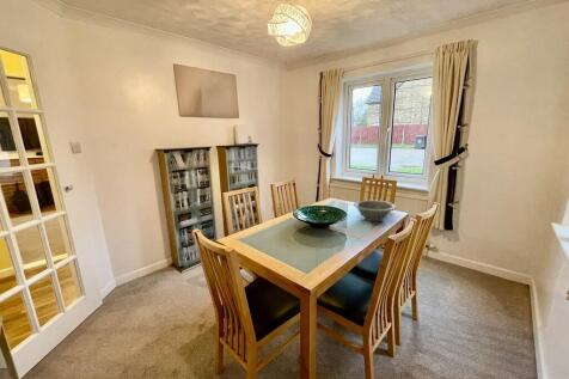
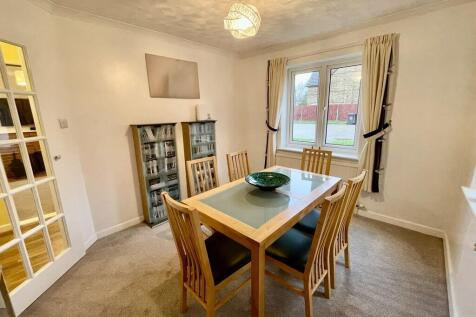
- decorative bowl (373, 212)
